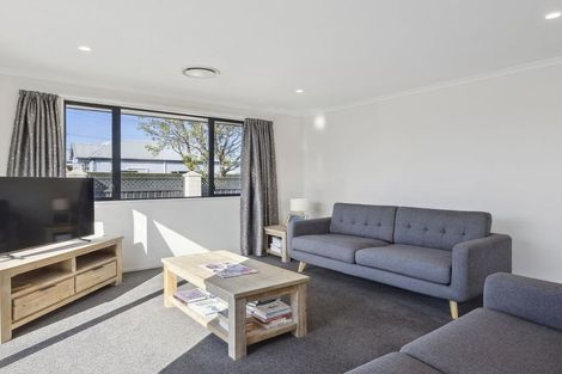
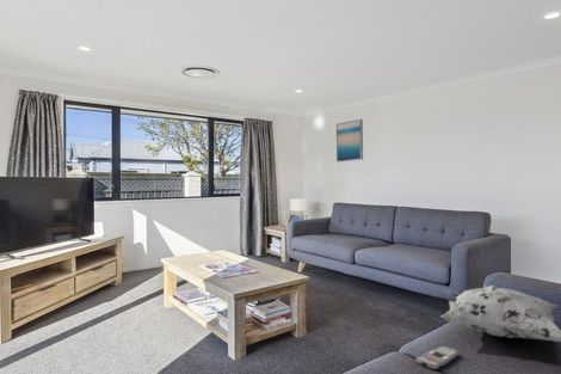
+ decorative pillow (500, 311)
+ wall art (349, 141)
+ remote control (438, 356)
